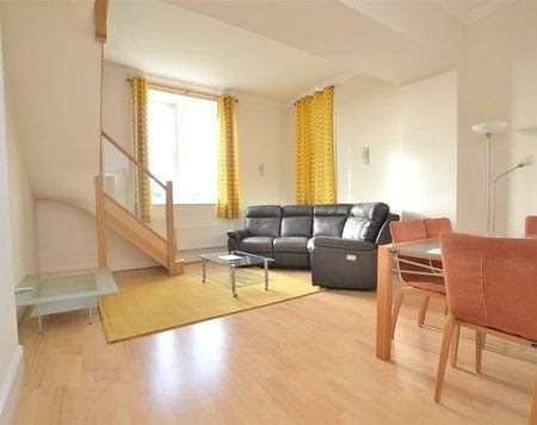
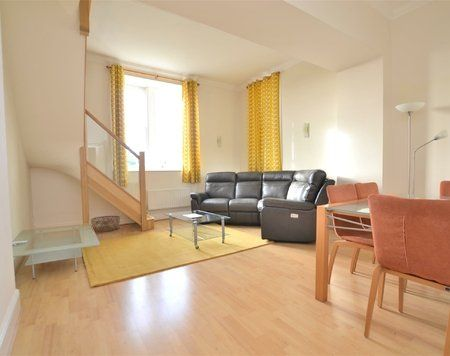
+ basket (106, 223)
